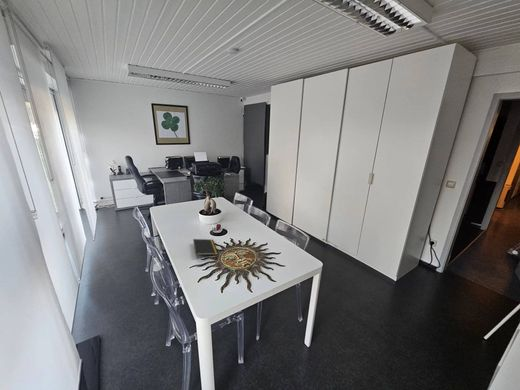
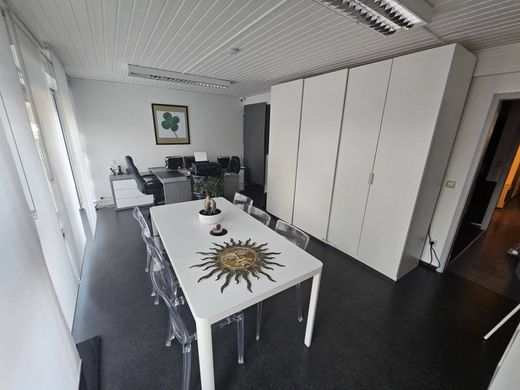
- notepad (205, 246)
